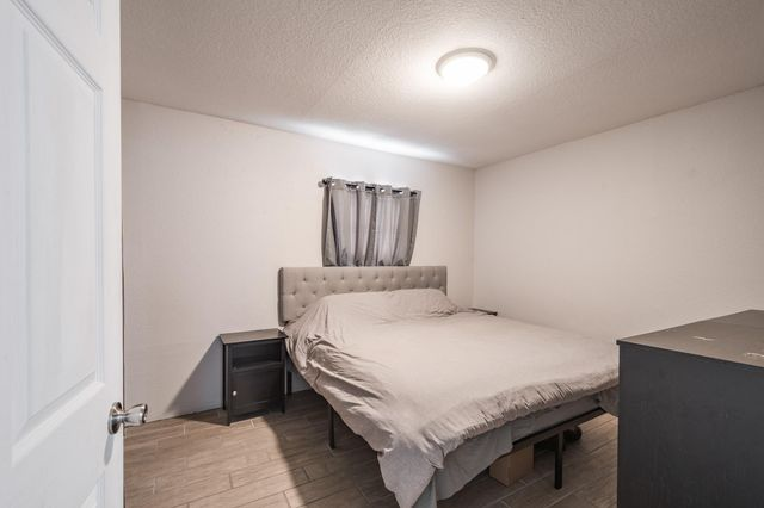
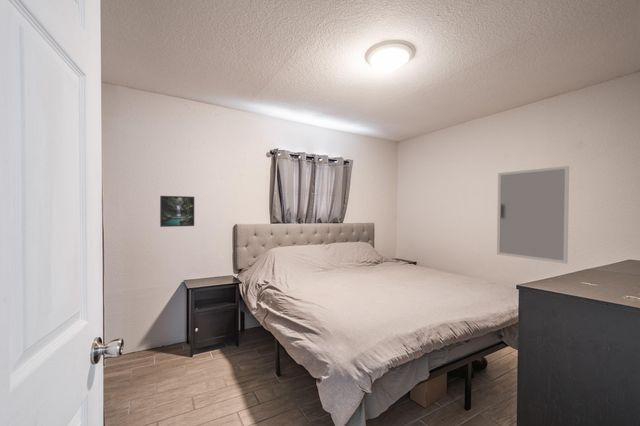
+ home mirror (529, 214)
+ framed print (177, 211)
